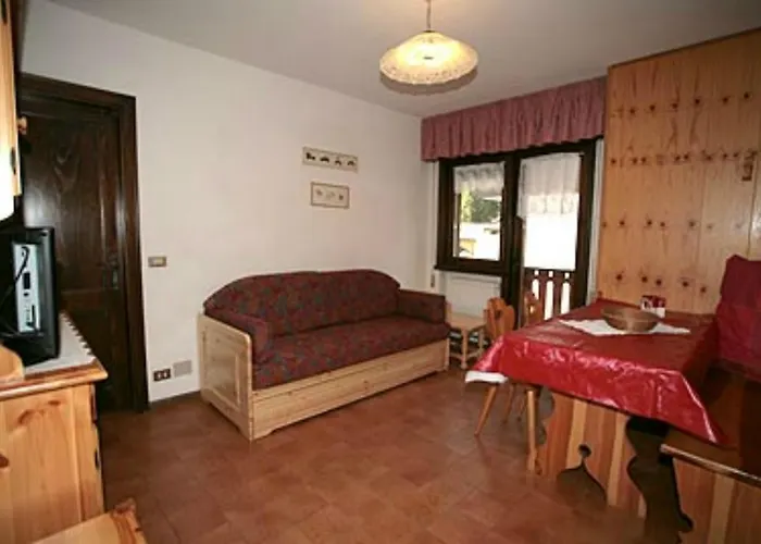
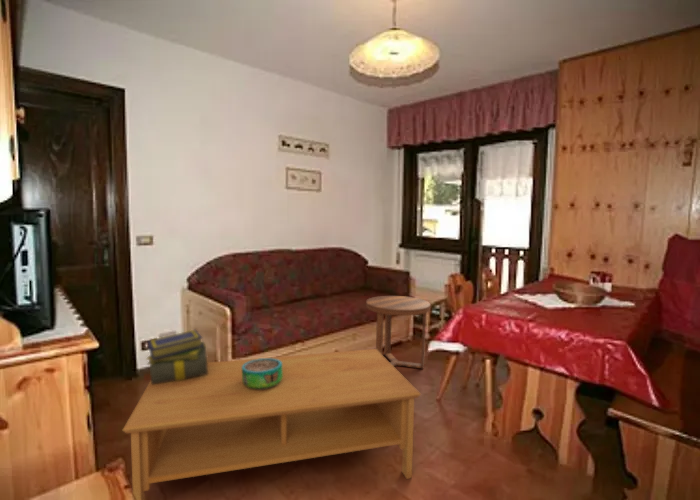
+ side table (390, 333)
+ coffee table (280, 419)
+ stack of books (177, 355)
+ decorative bowl (262, 373)
